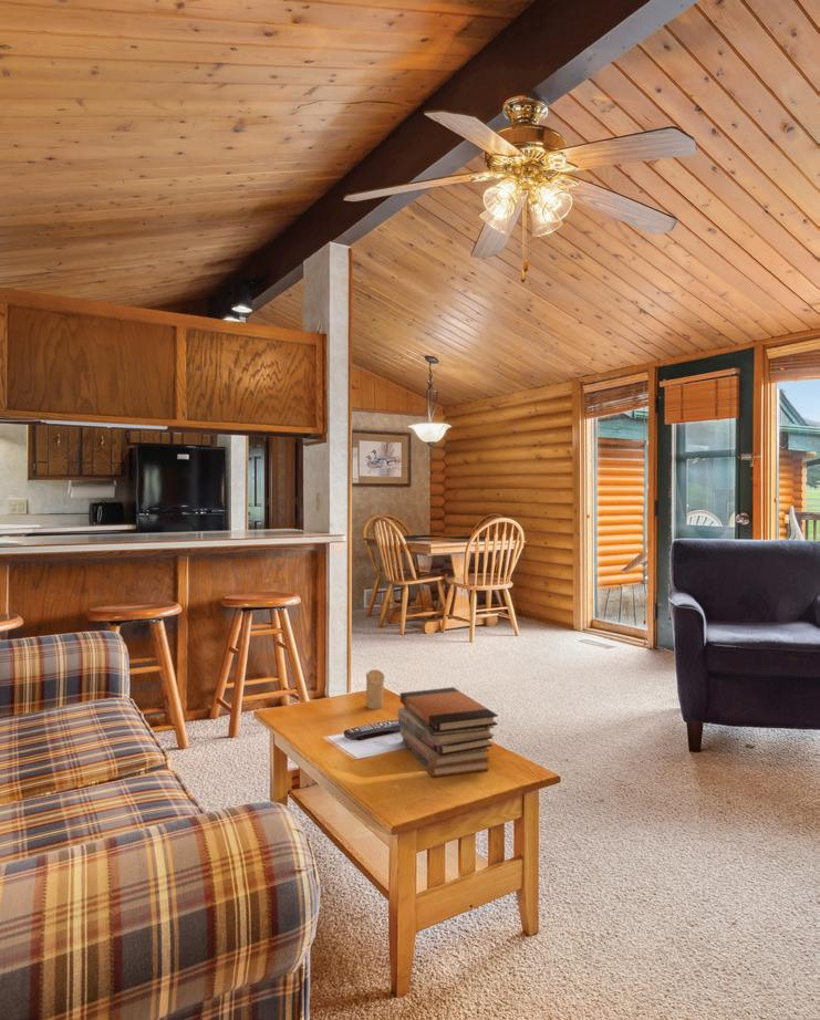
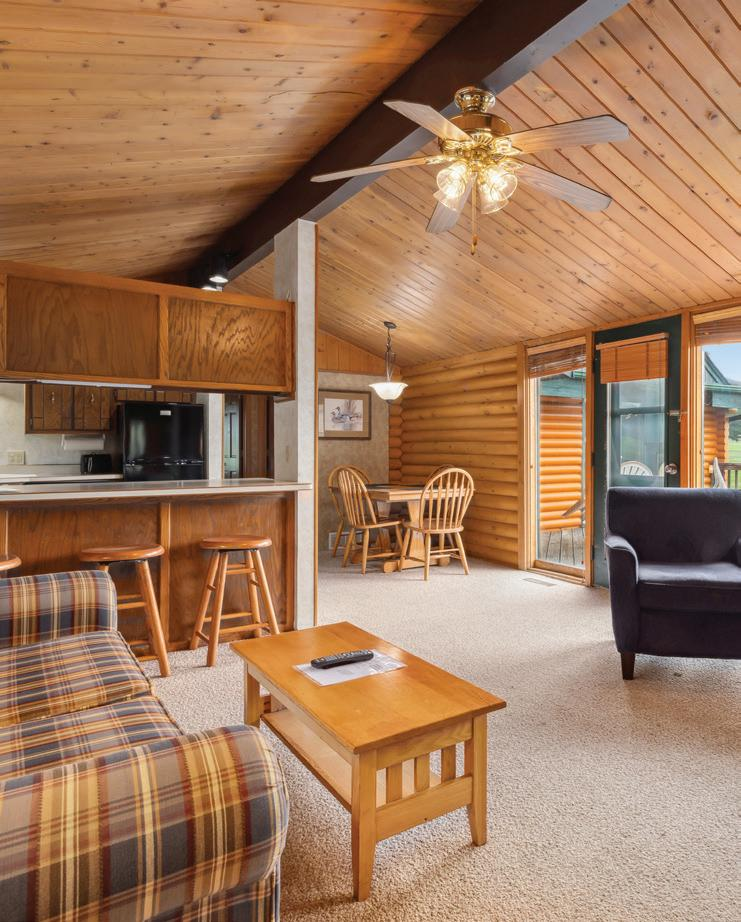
- book stack (444, 728)
- candle (374, 689)
